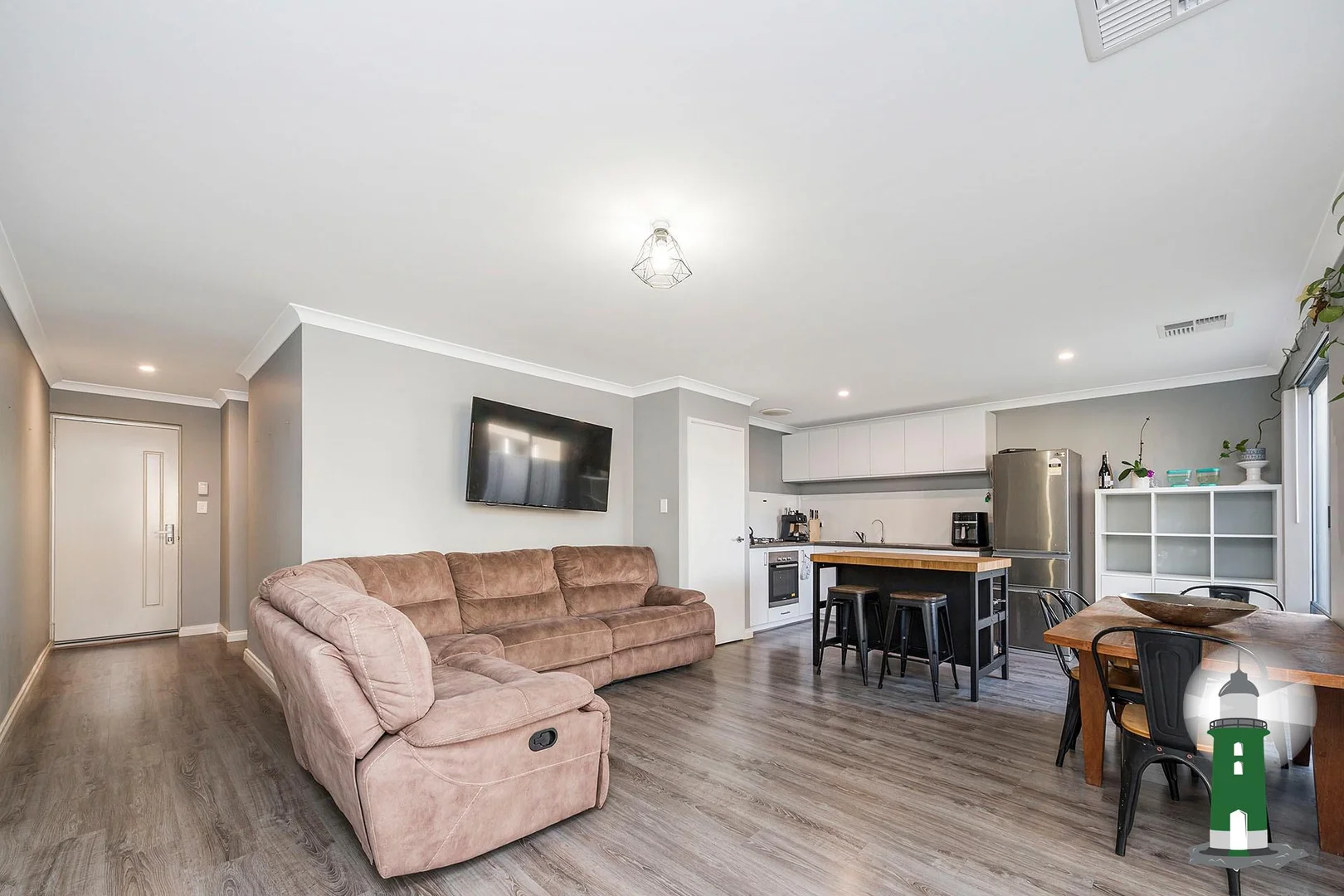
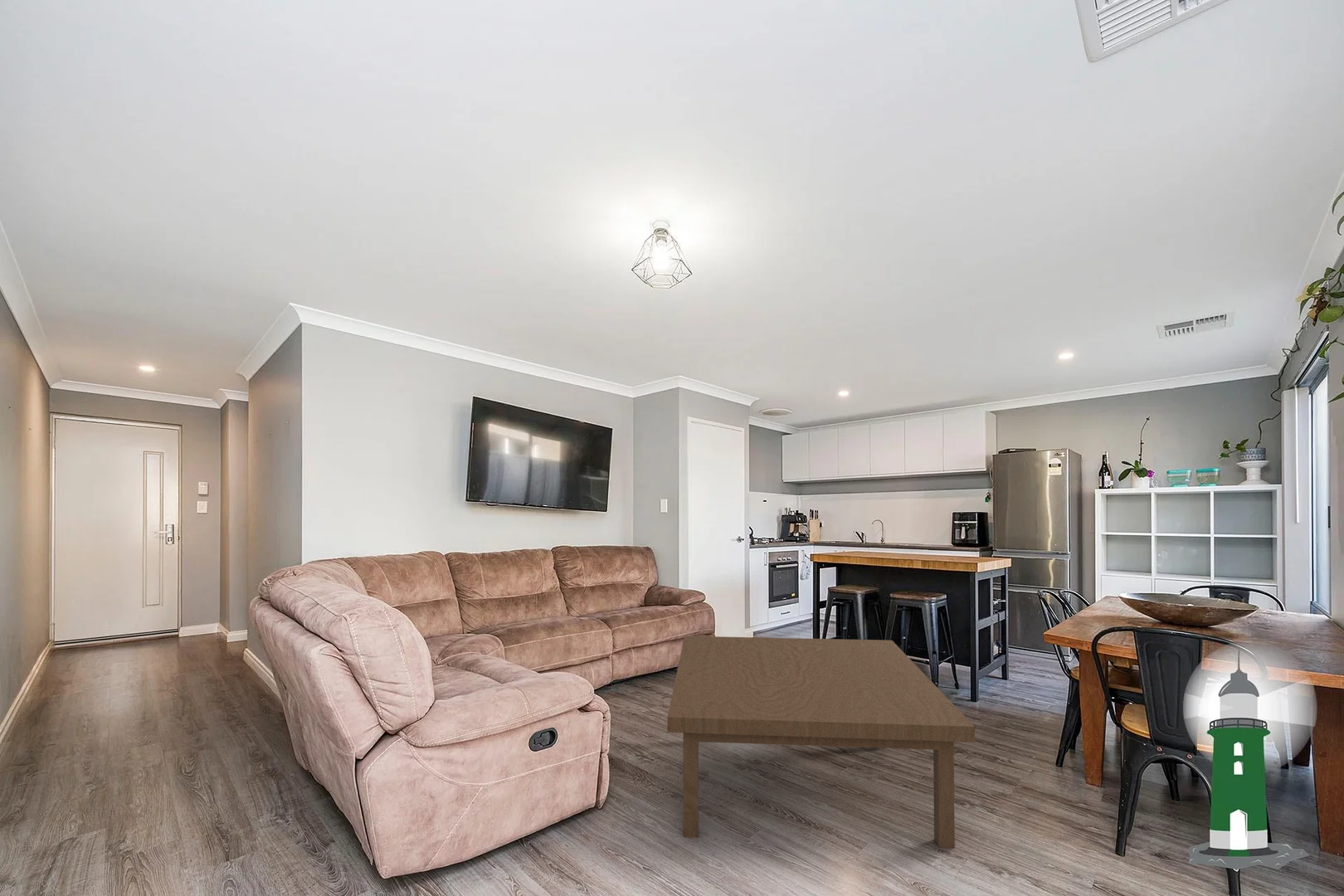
+ coffee table (800, 727)
